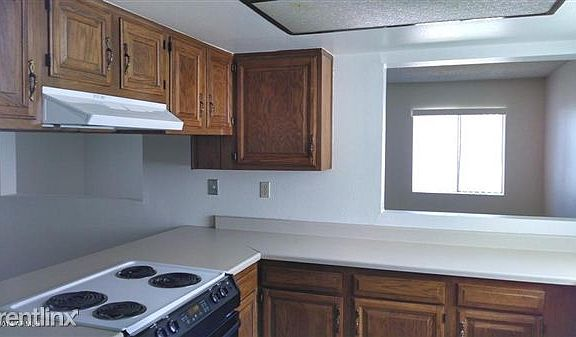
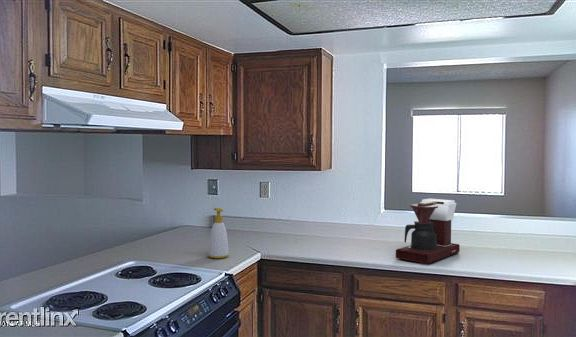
+ soap bottle (218, 232)
+ coffee maker (428, 228)
